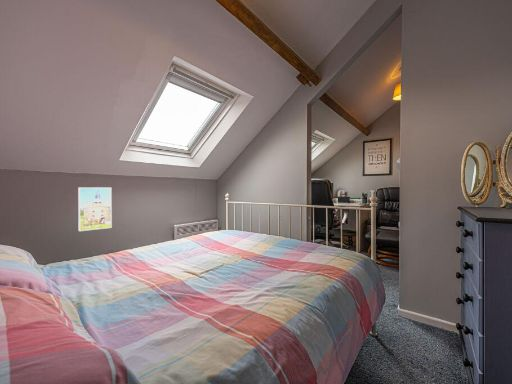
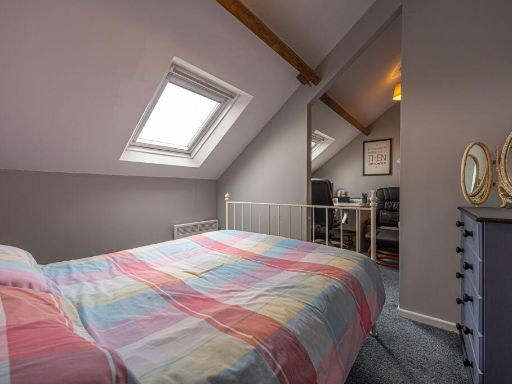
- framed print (95, 208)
